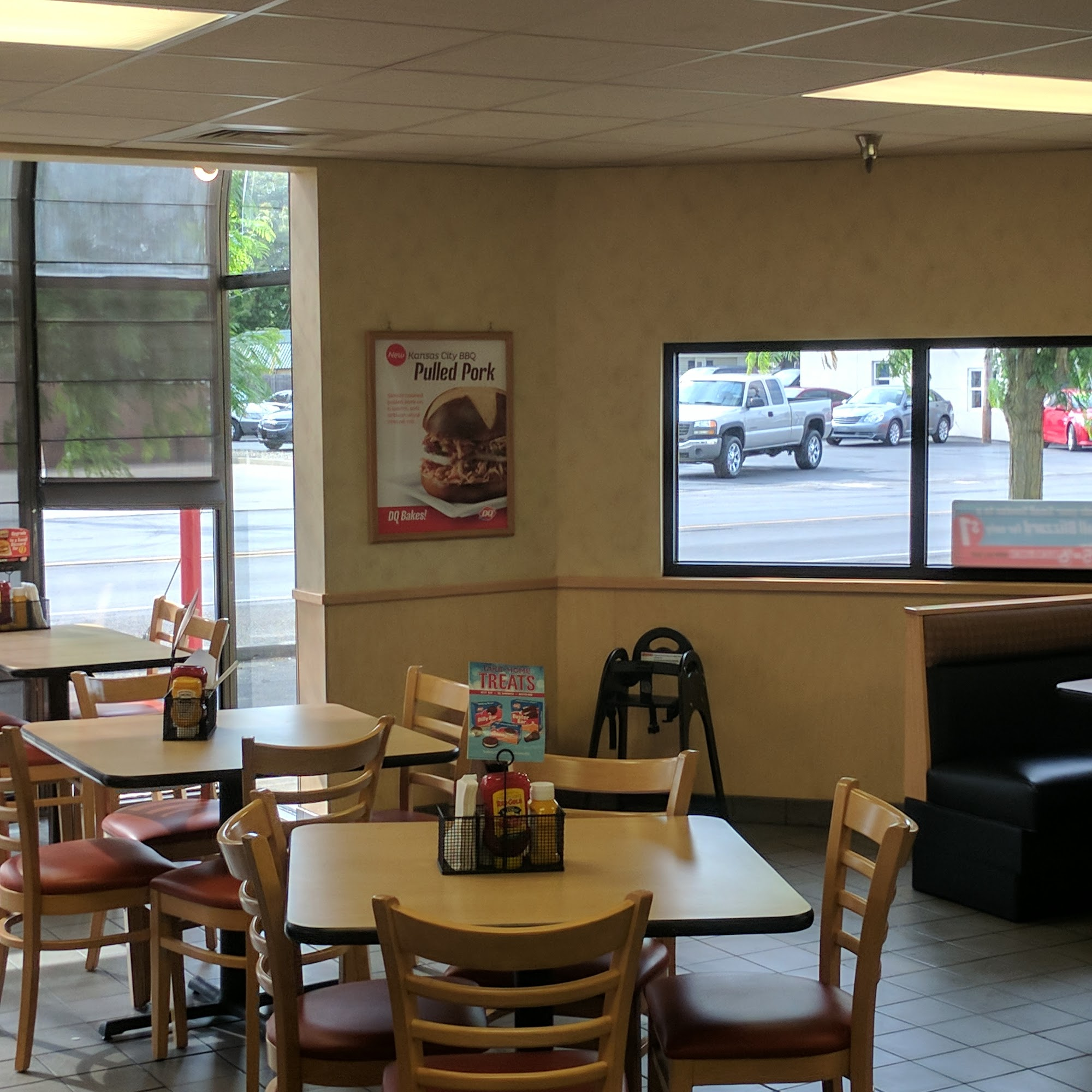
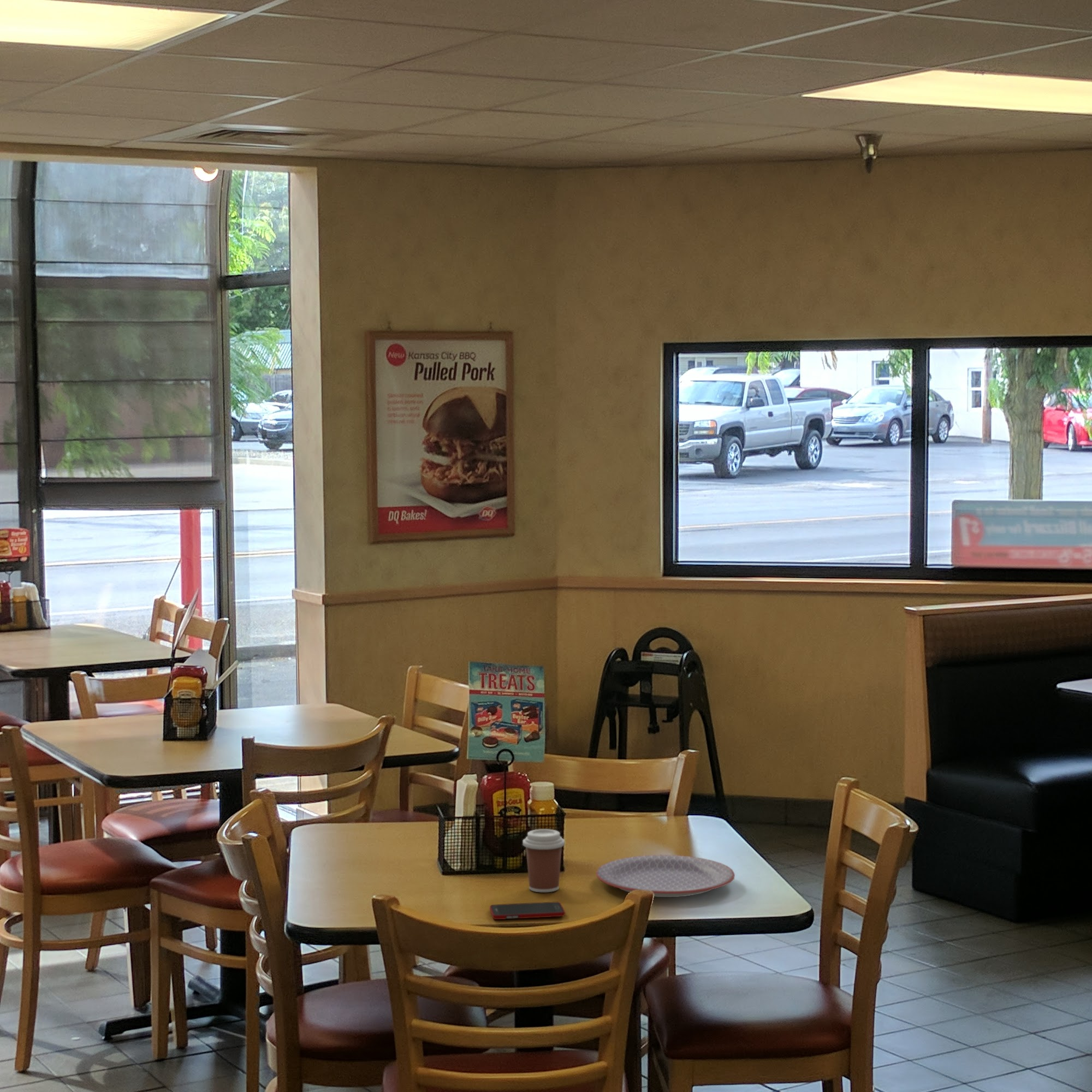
+ coffee cup (544, 860)
+ plate (665, 877)
+ cell phone (527, 911)
